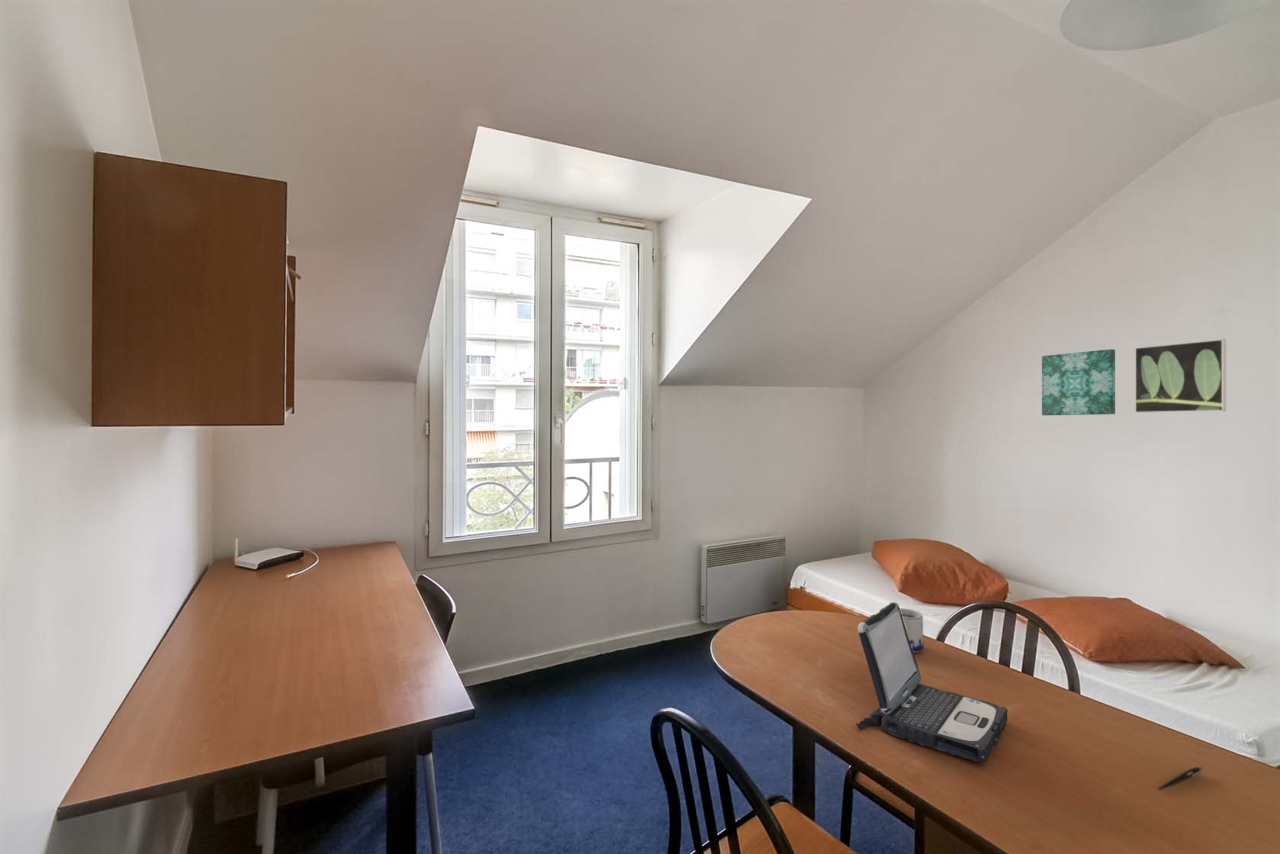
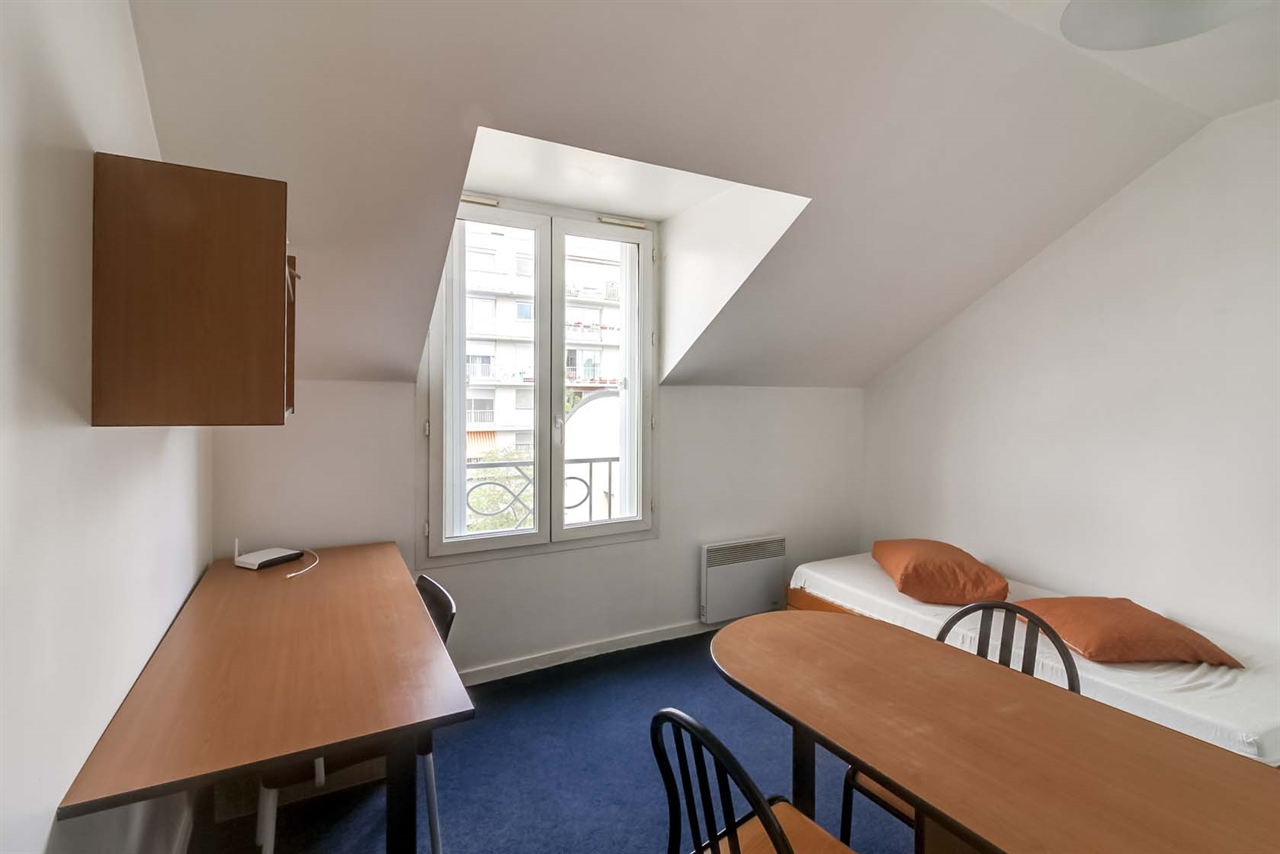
- pen (1180, 777)
- mug (906, 630)
- laptop (920, 675)
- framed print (1178, 377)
- wall art (1077, 383)
